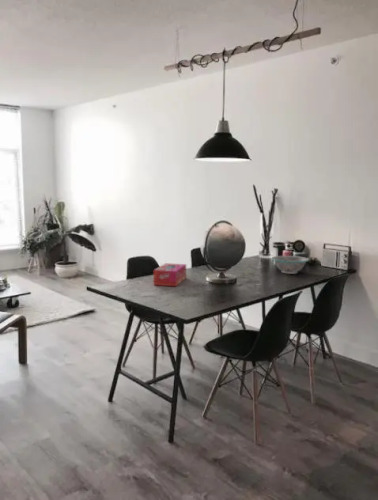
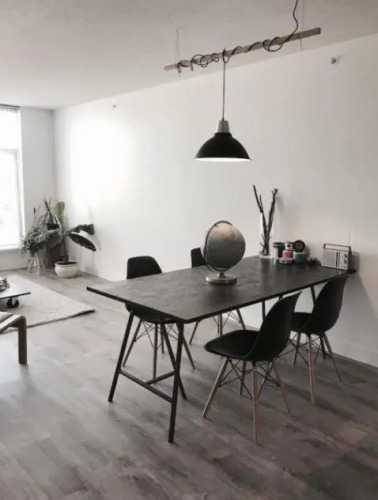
- tissue box (170, 274)
- bowl (289, 265)
